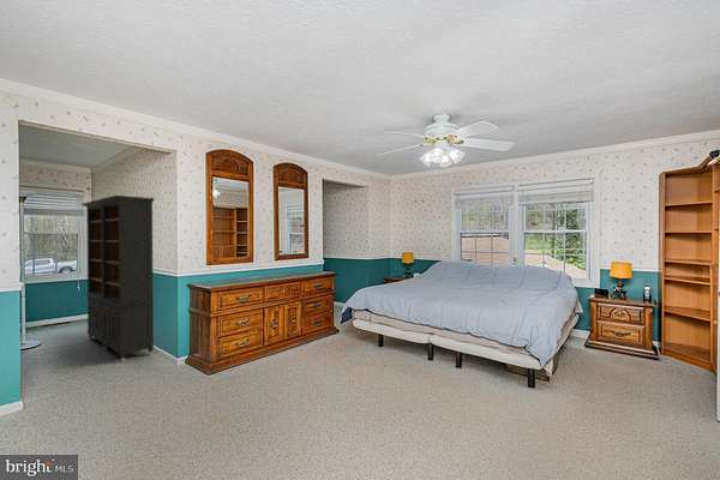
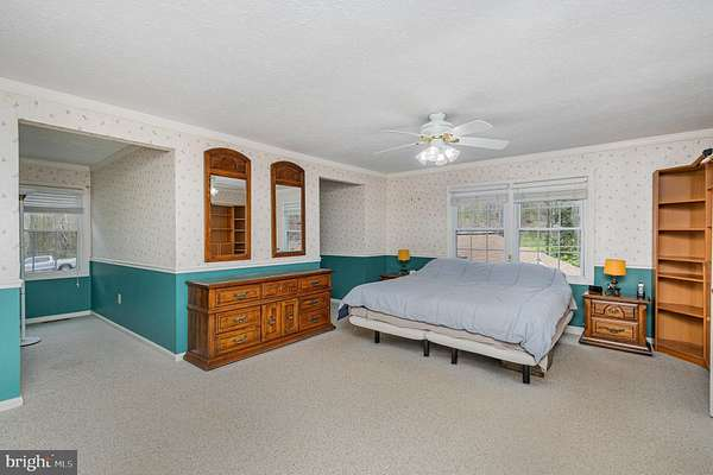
- bookcase (115, 272)
